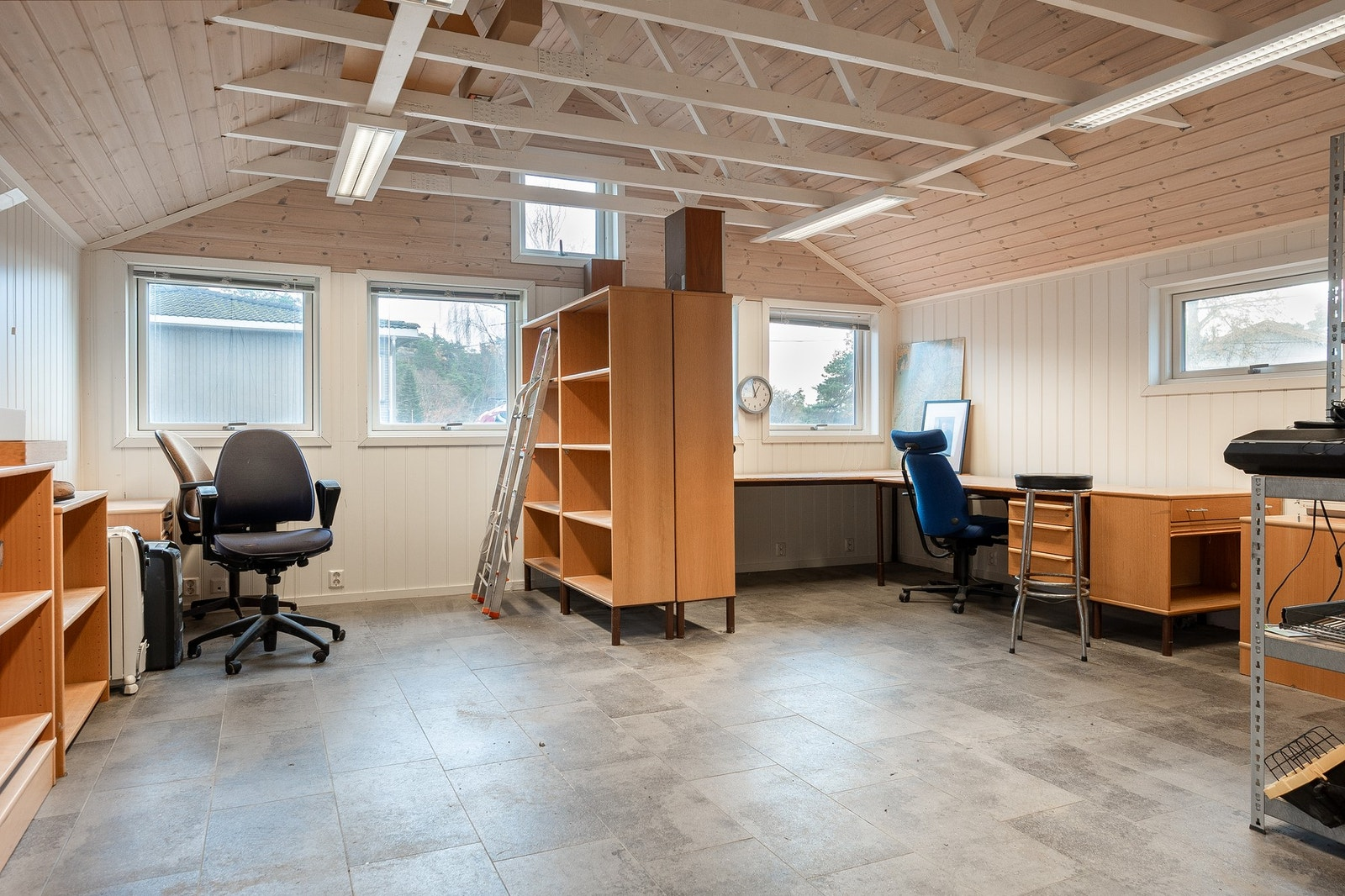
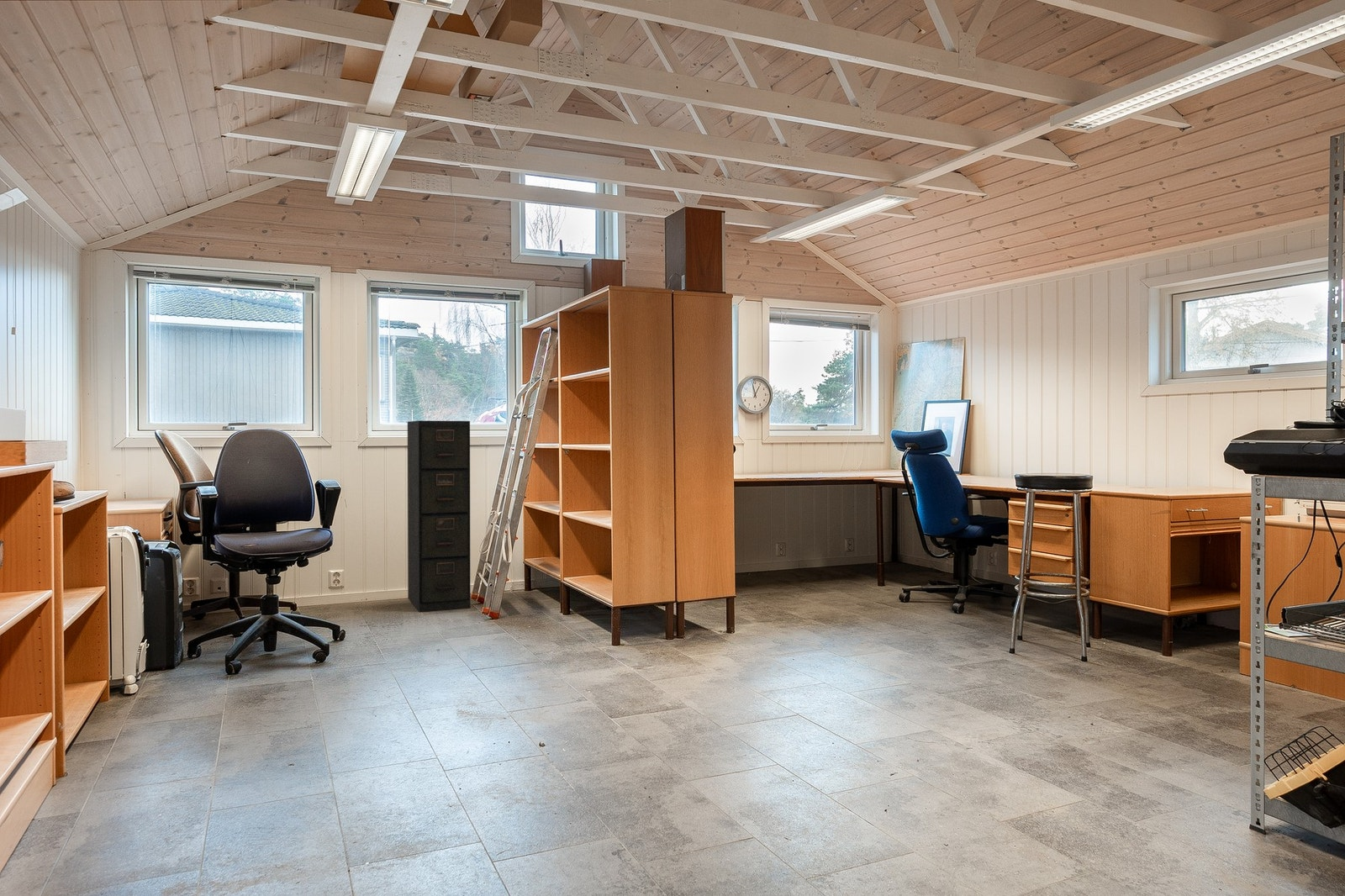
+ filing cabinet (438, 512)
